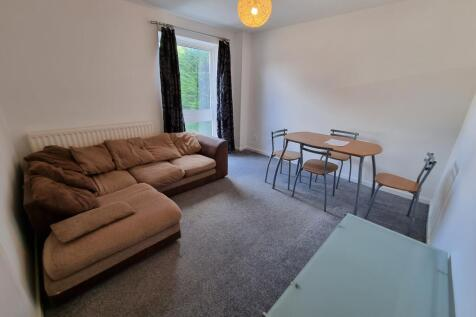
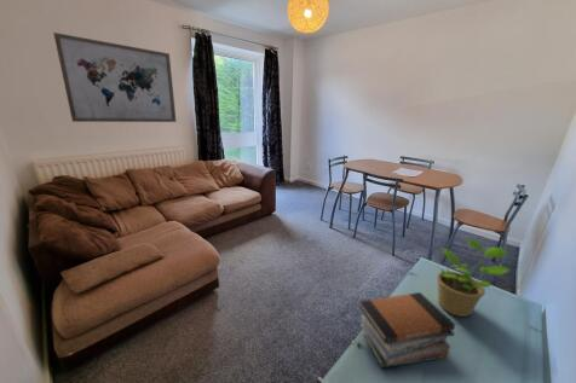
+ potted plant (463, 279)
+ book stack (402, 327)
+ wall art (125, 85)
